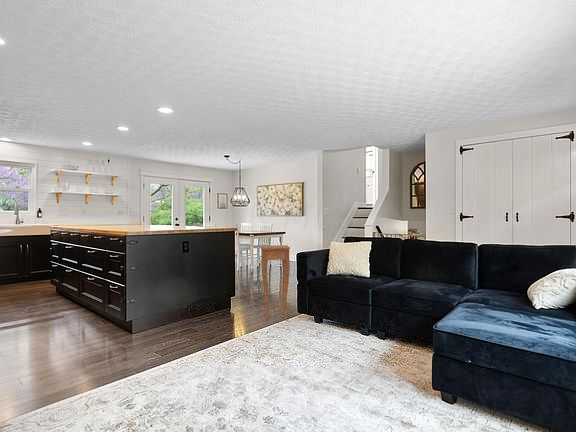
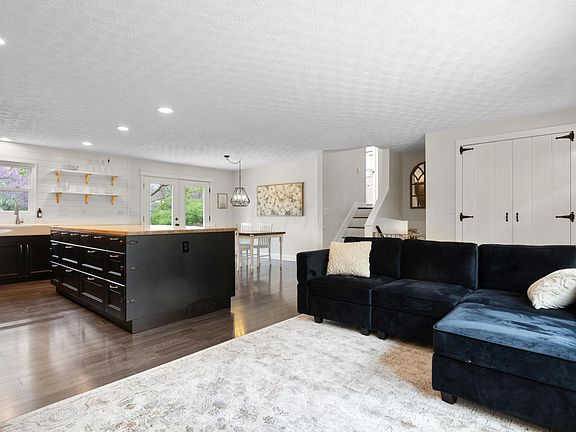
- side table (282, 282)
